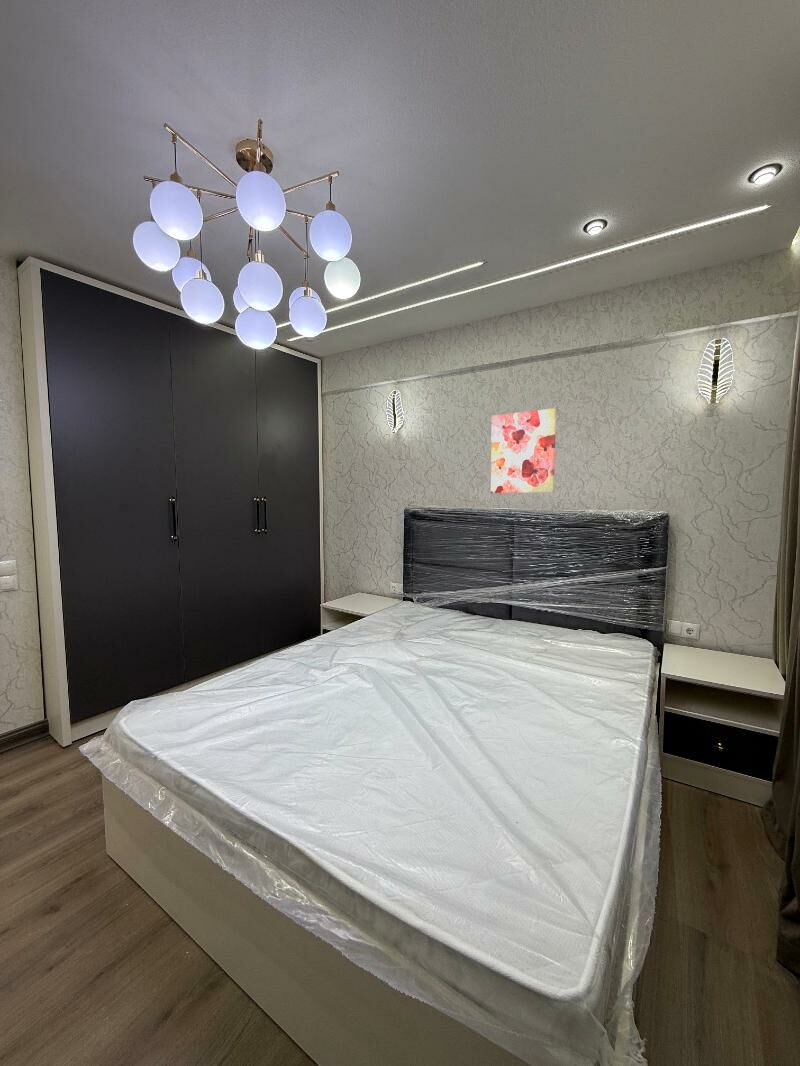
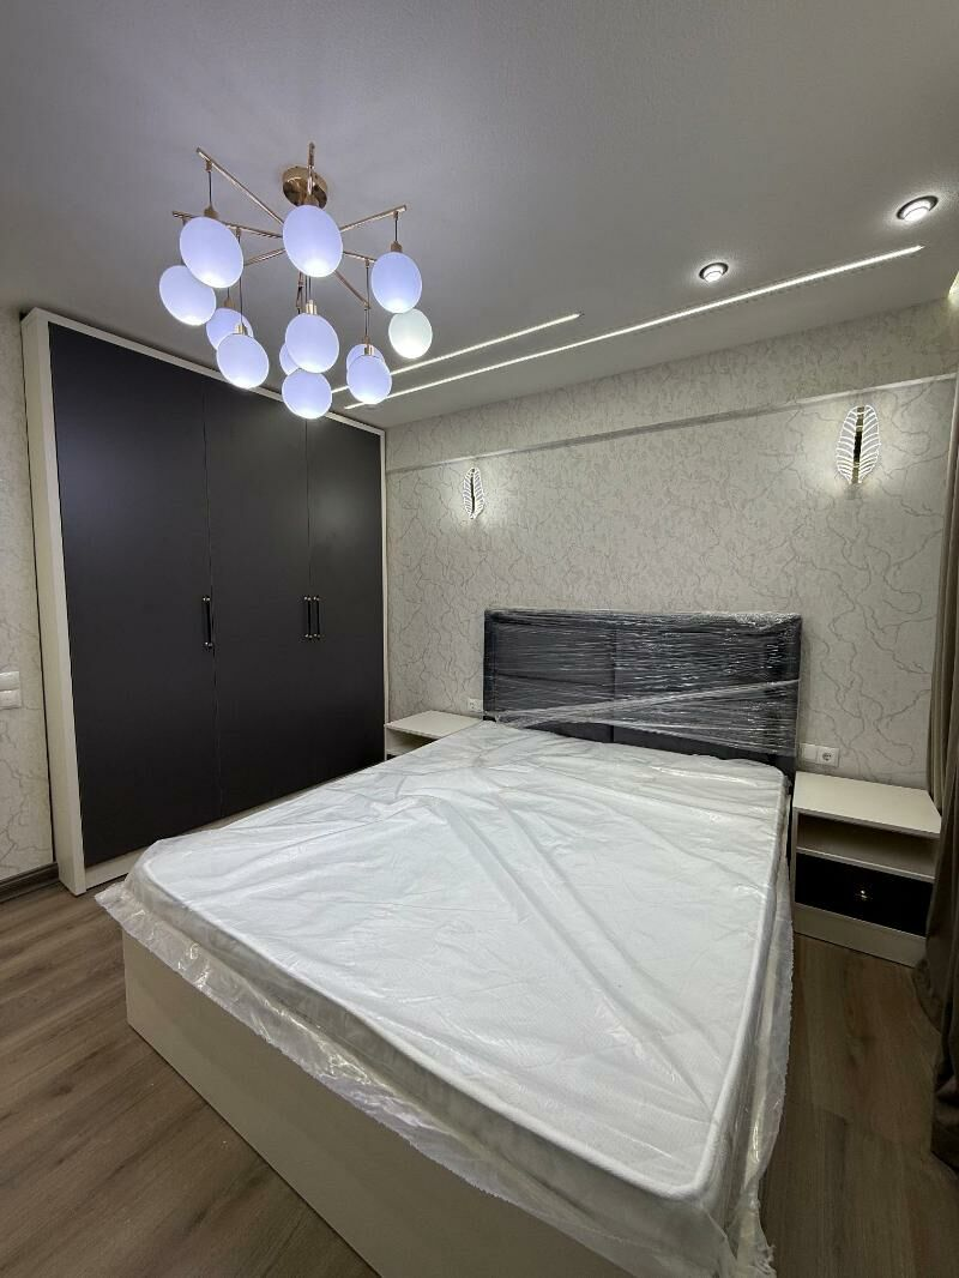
- wall art (522, 452)
